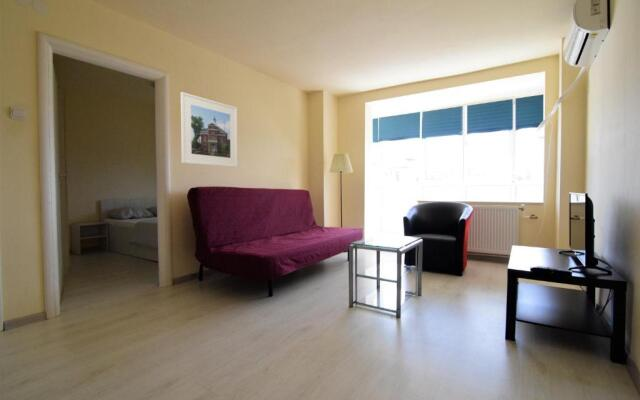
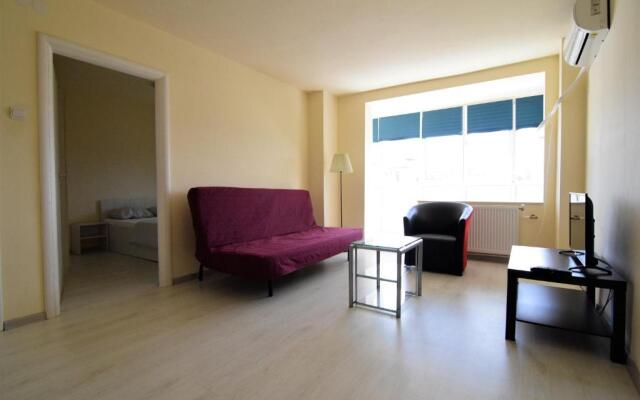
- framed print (211, 133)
